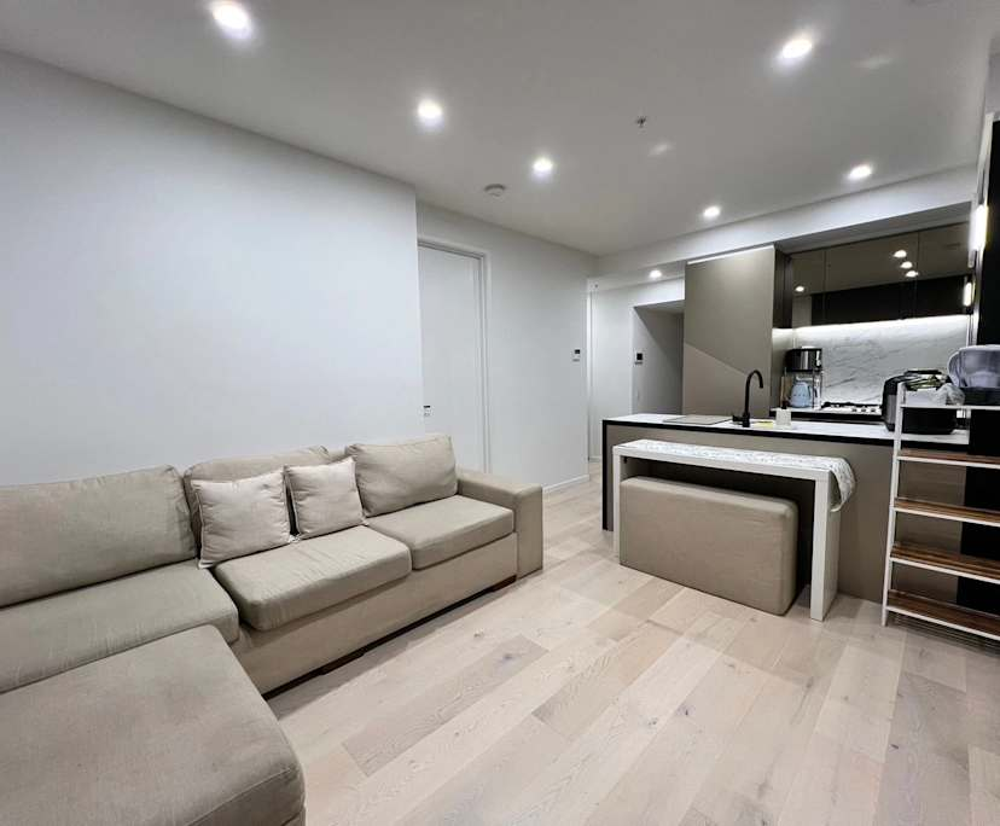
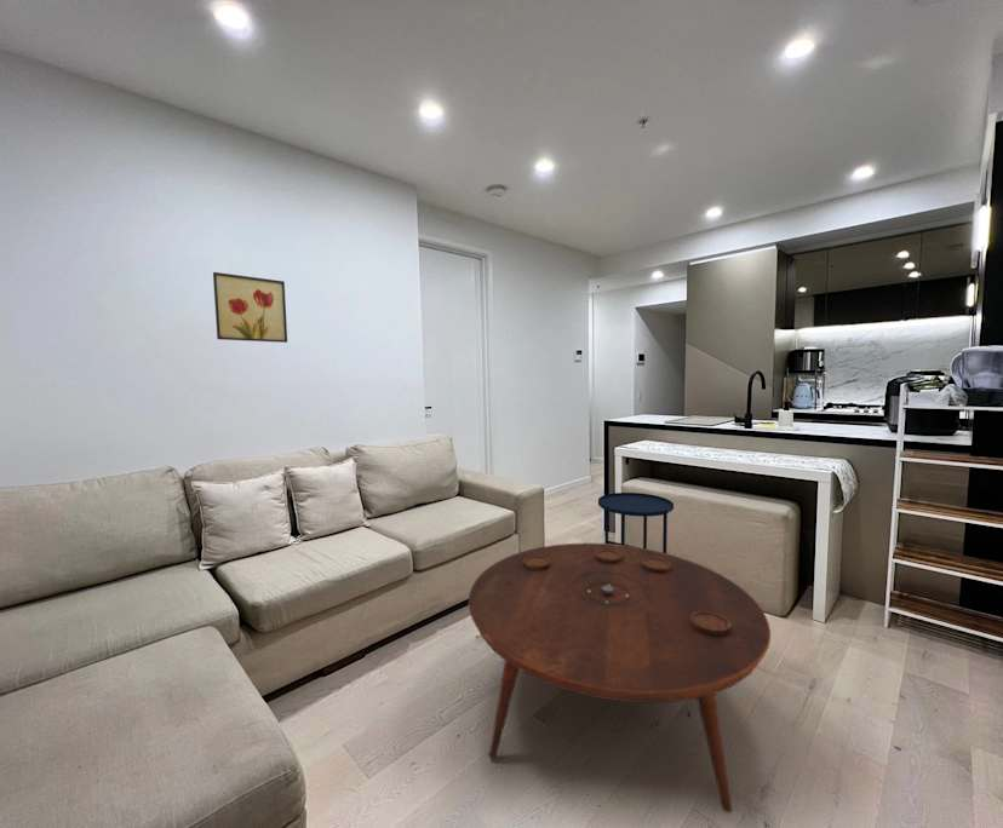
+ wall art (251, 309)
+ coffee table (607, 644)
+ side table (634, 546)
